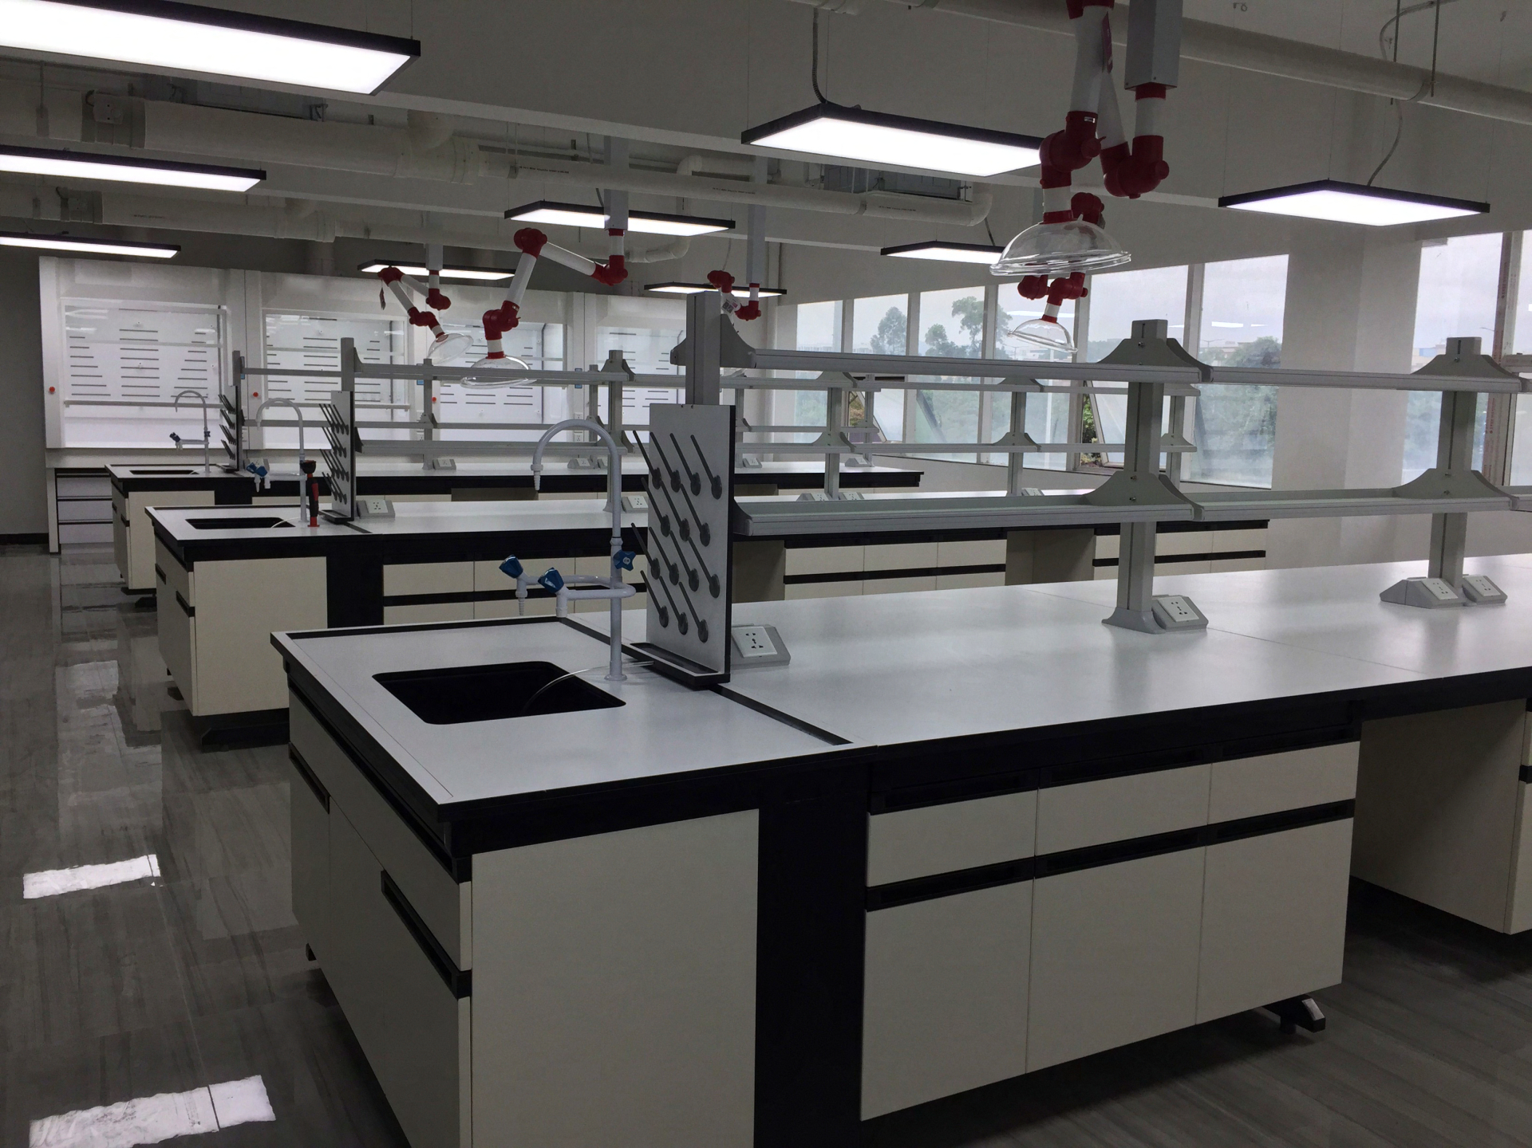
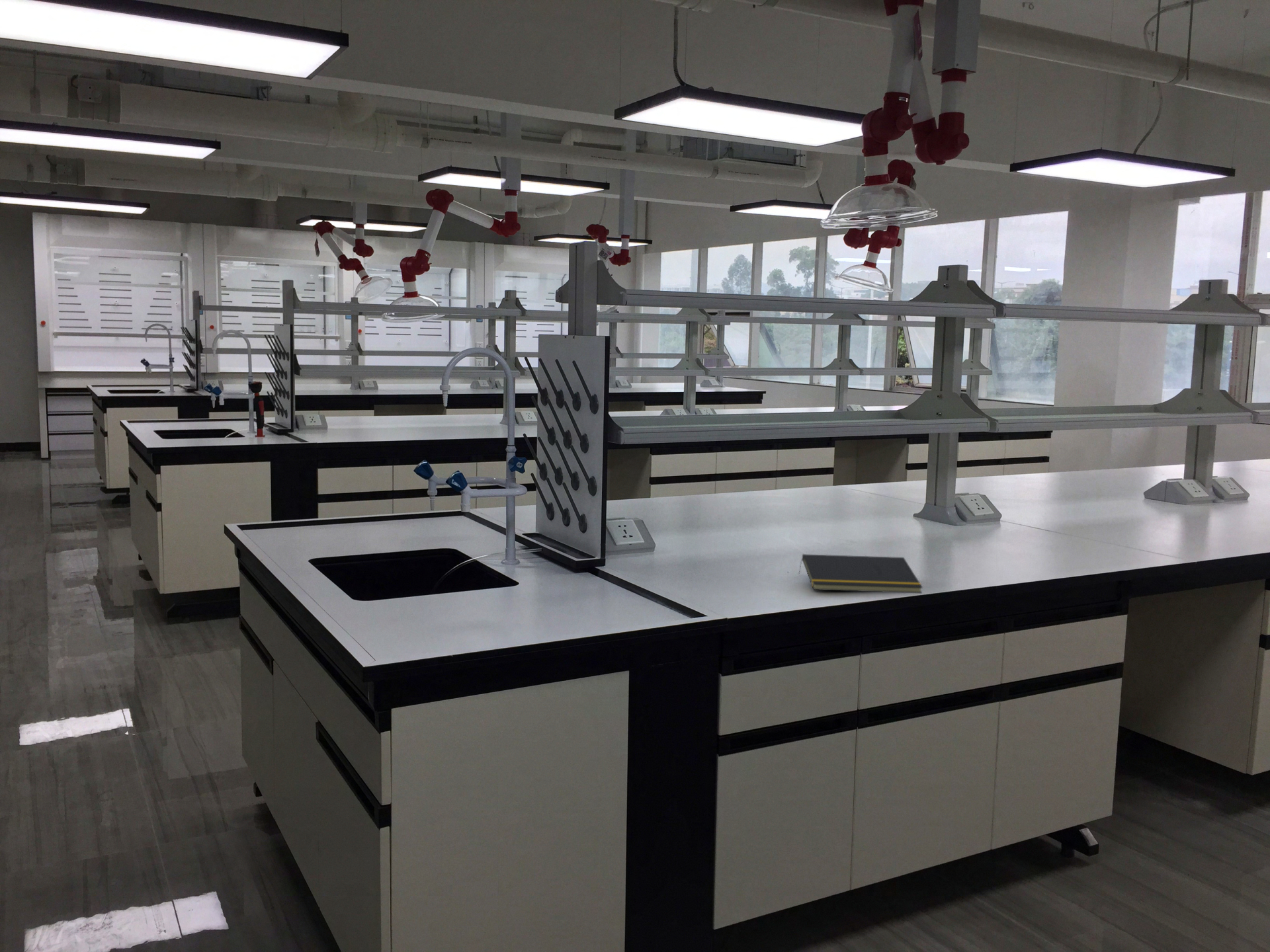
+ notepad (860, 573)
